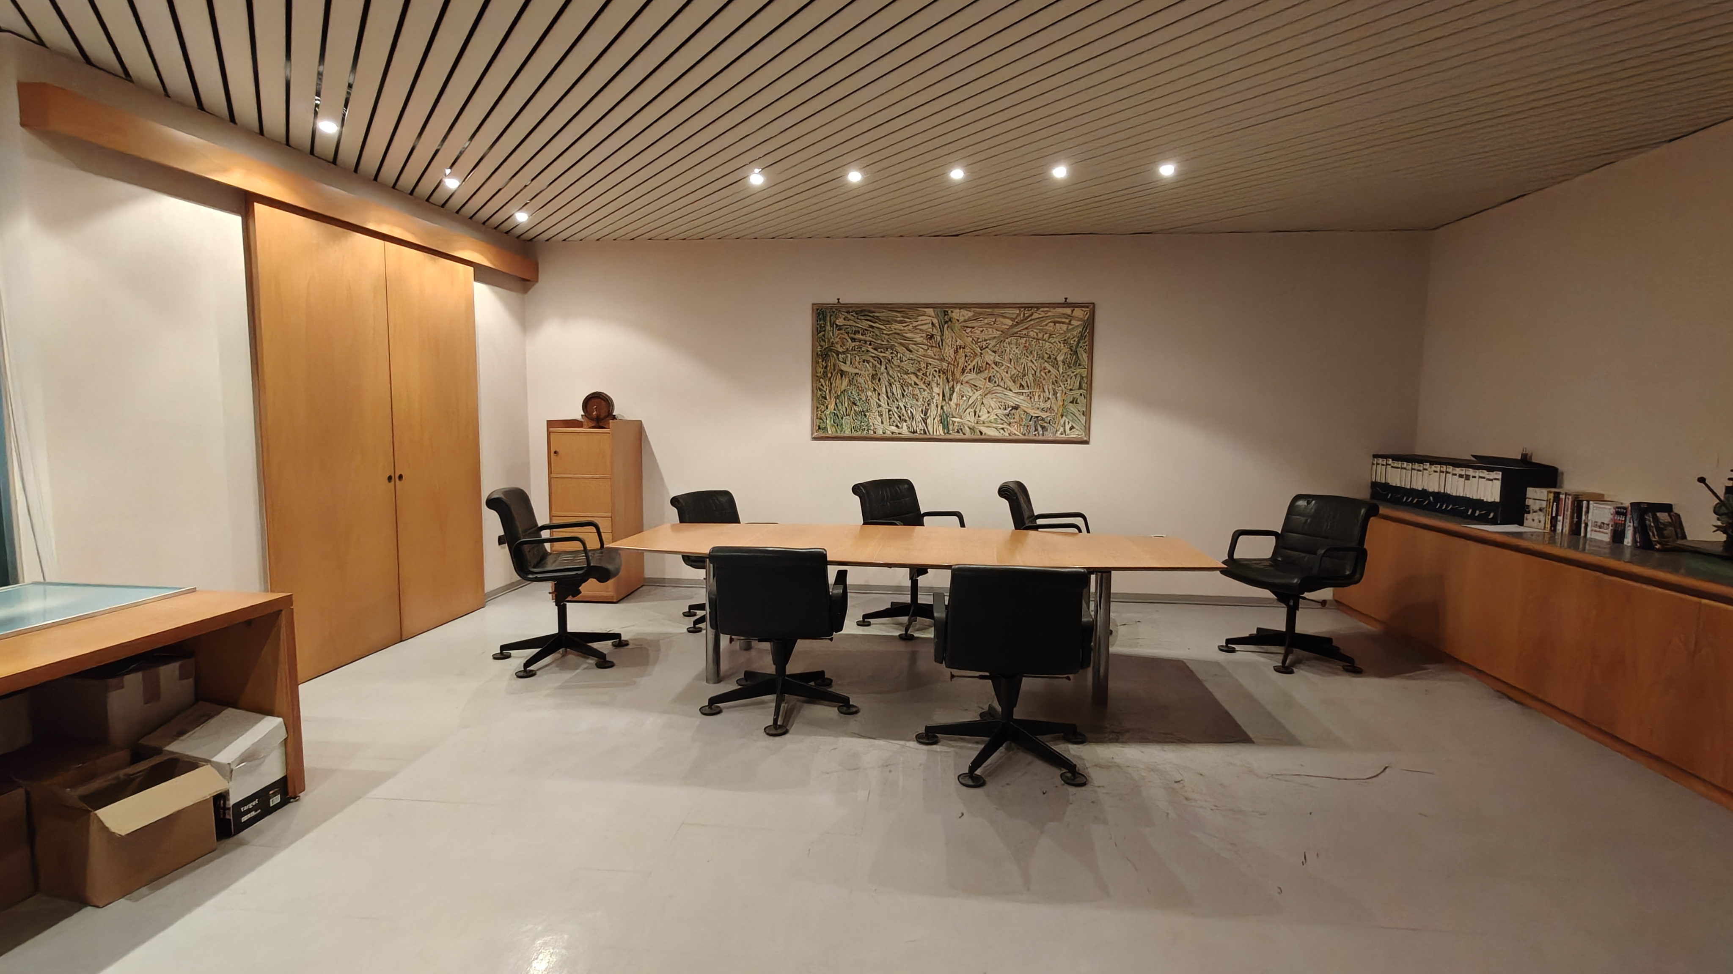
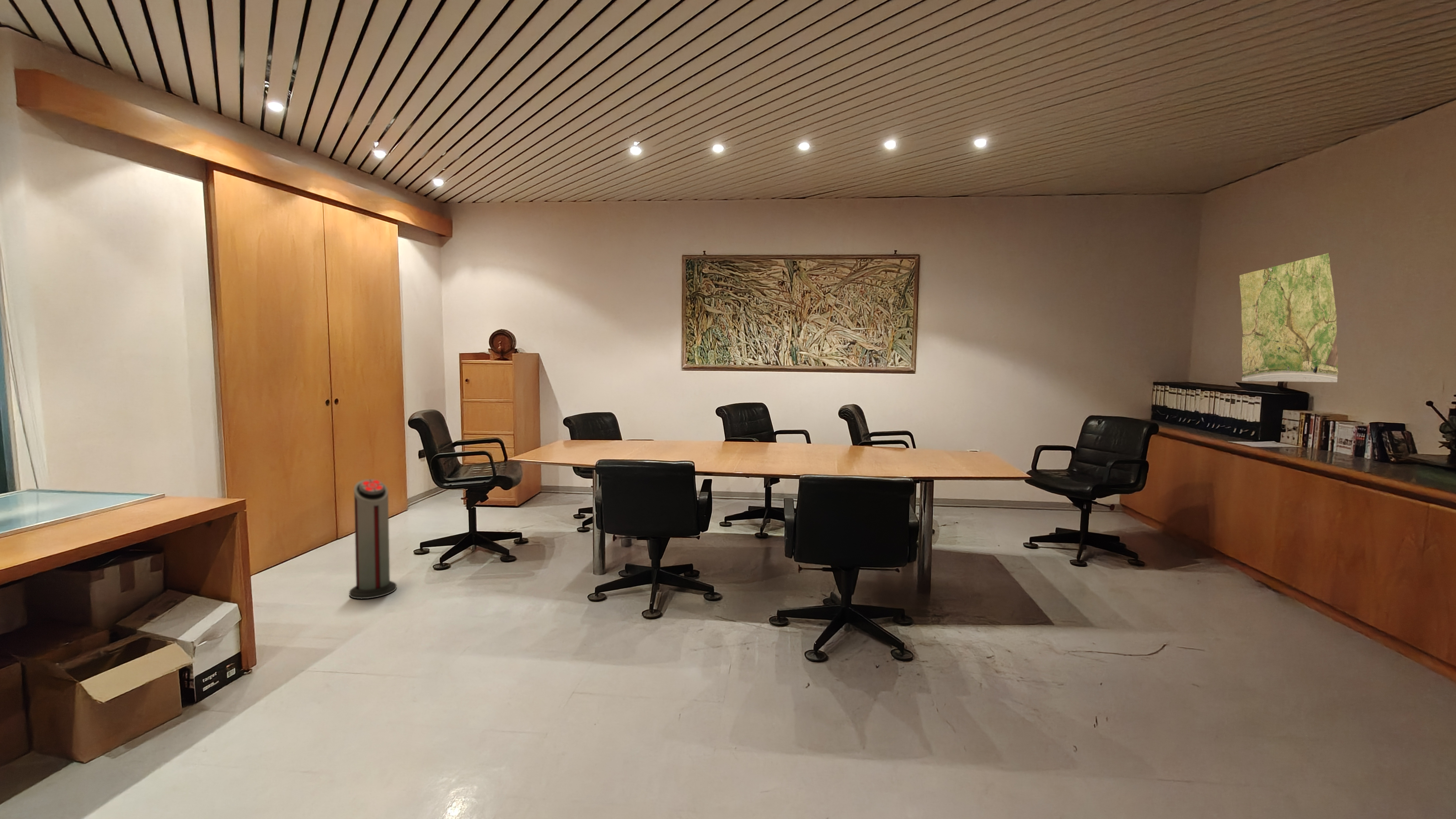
+ air purifier (372, 536)
+ map (1281, 323)
